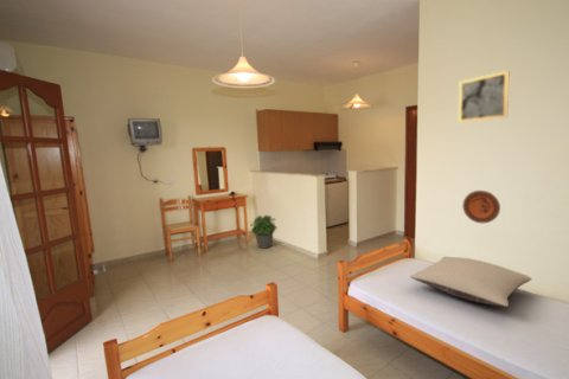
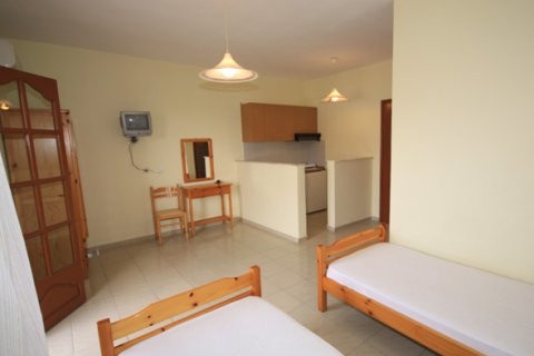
- wall art (481, 98)
- pillow (468, 277)
- decorative plate (480, 206)
- potted plant (263, 230)
